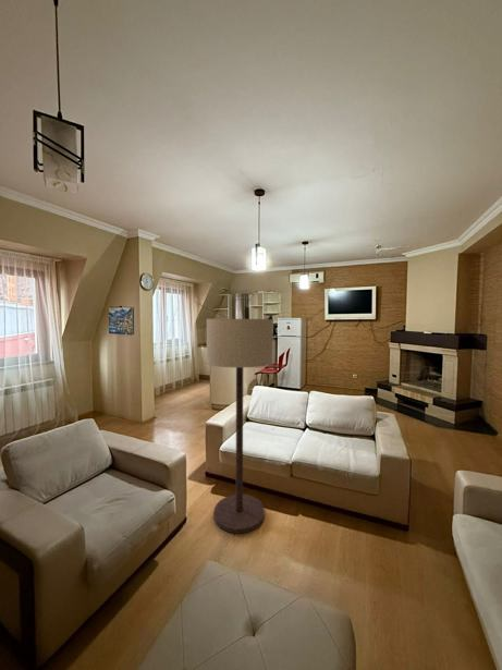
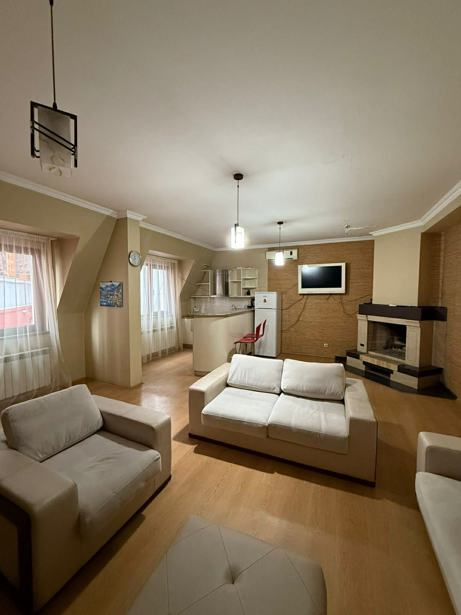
- floor lamp (240, 417)
